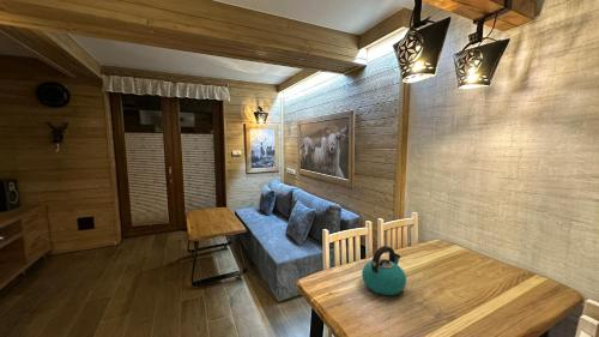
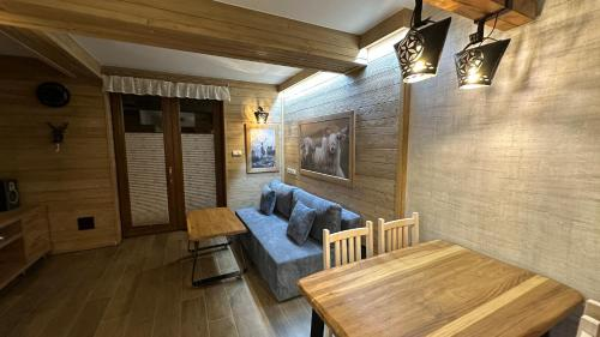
- kettle (385, 265)
